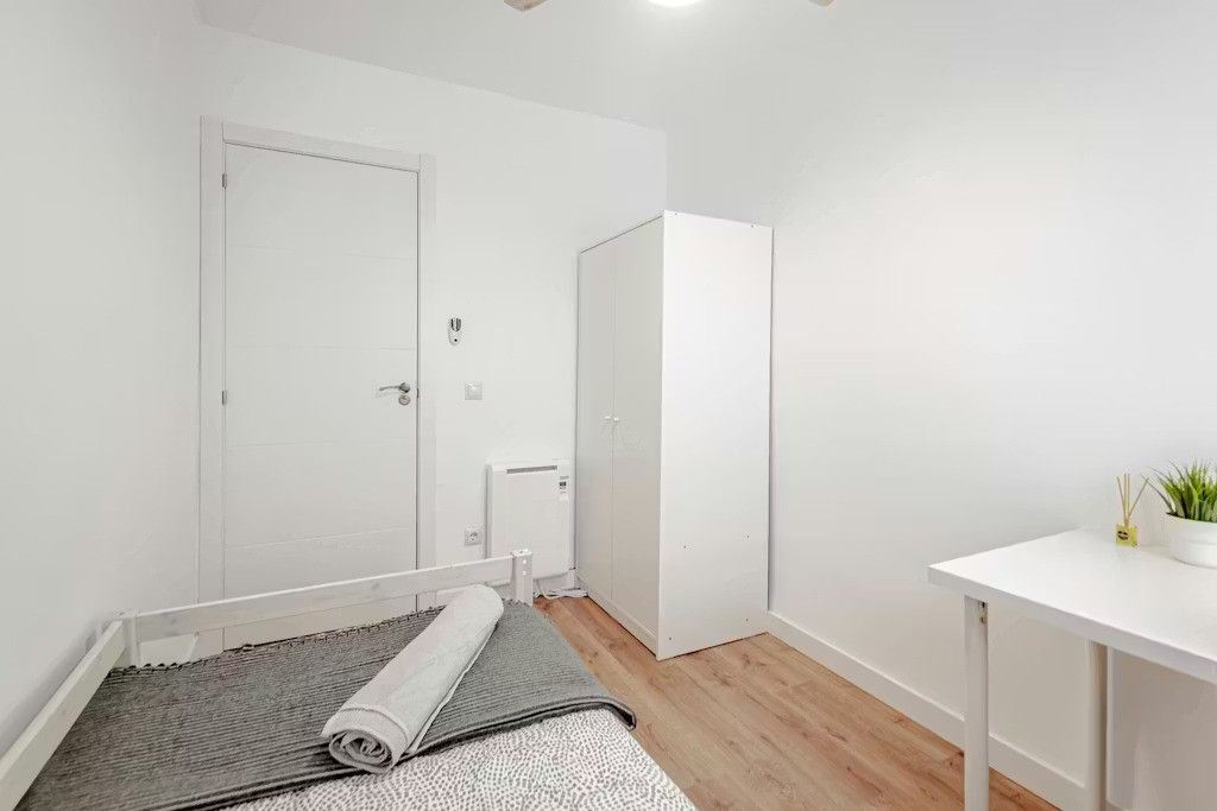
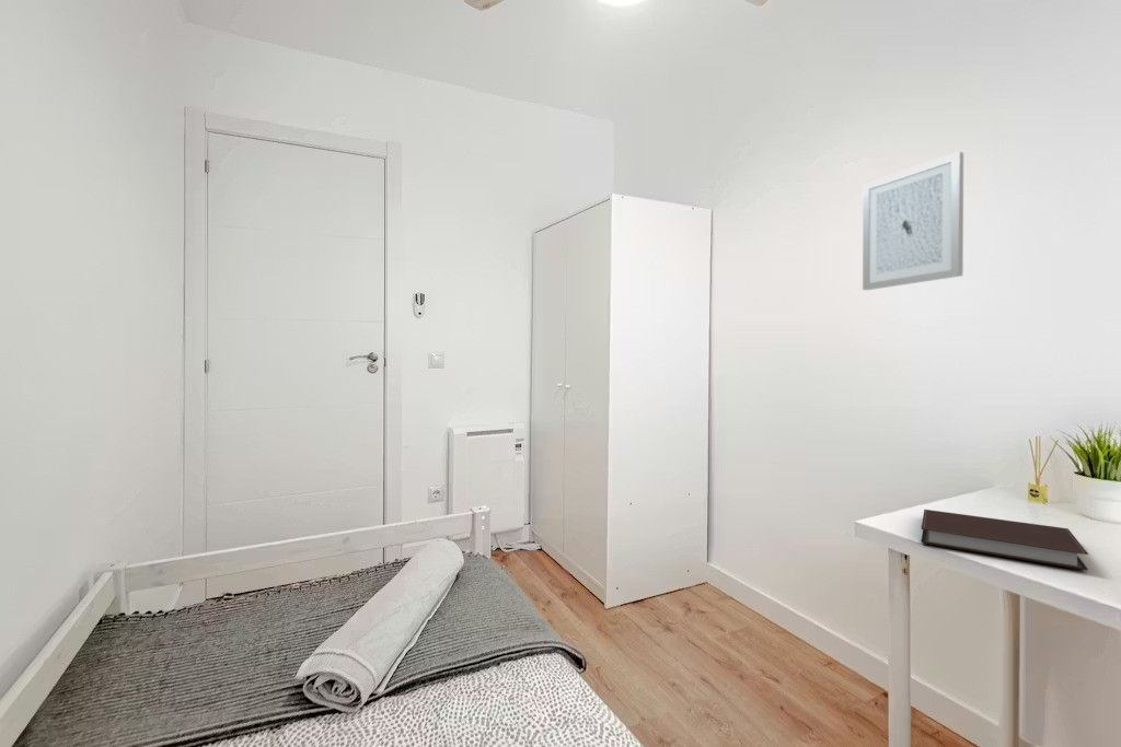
+ notebook (994, 535)
+ wall art (909, 226)
